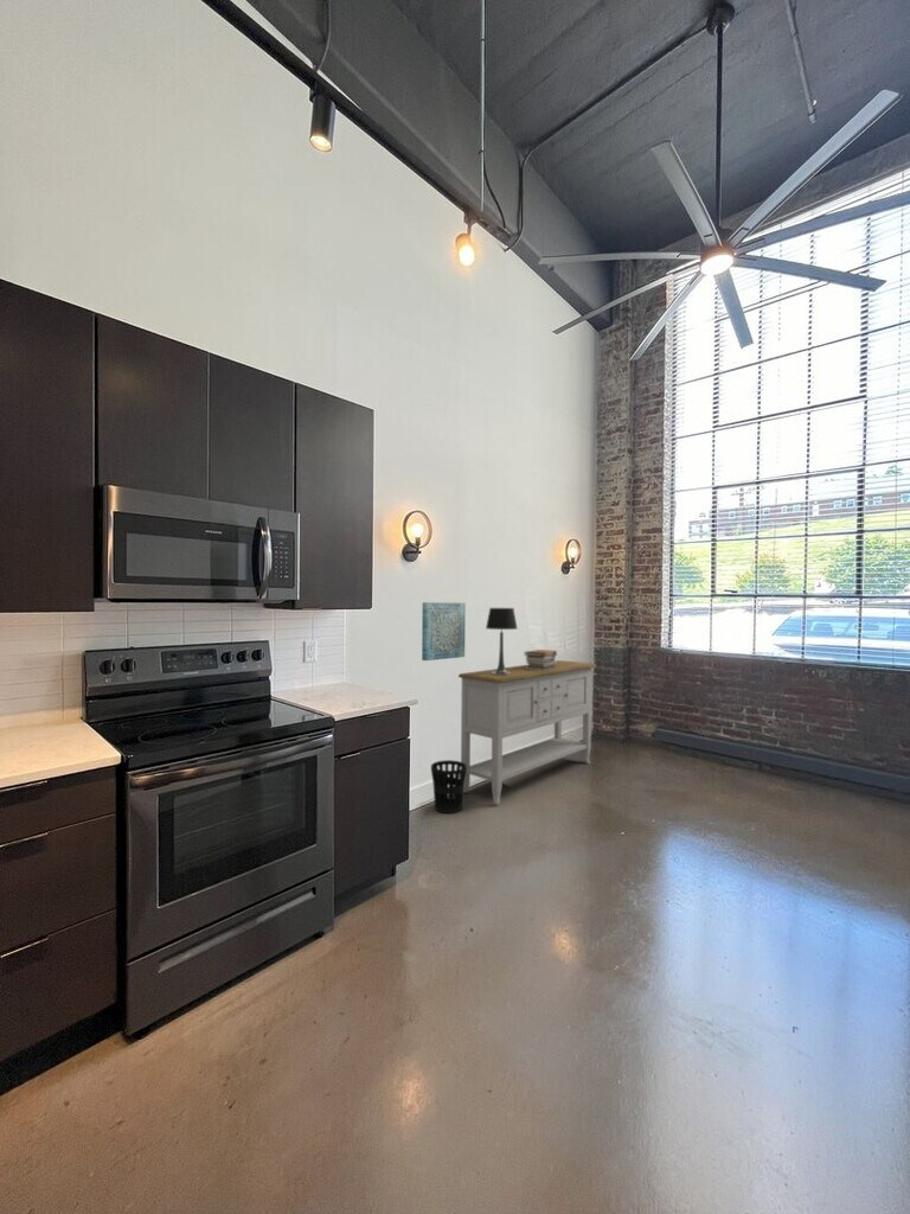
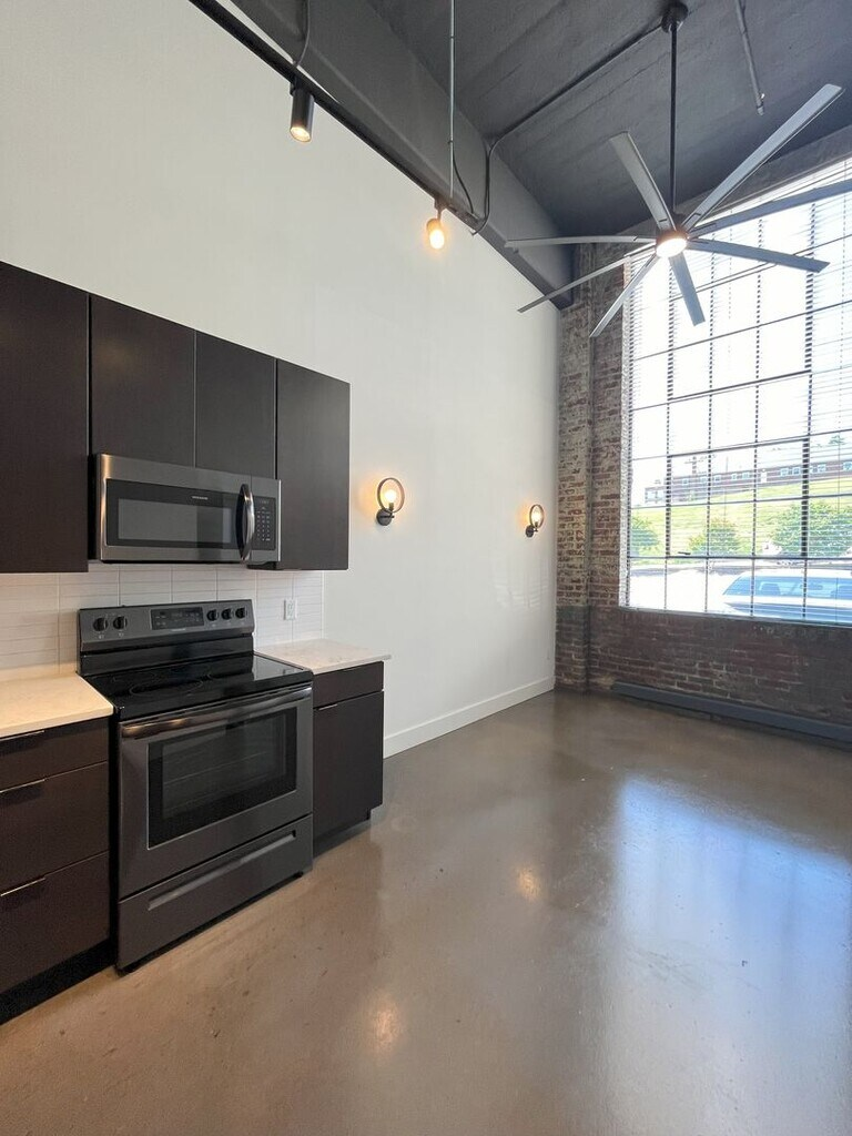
- table lamp (501, 640)
- sideboard (533, 722)
- wall art (444, 630)
- wastebasket (449, 786)
- book stack (540, 659)
